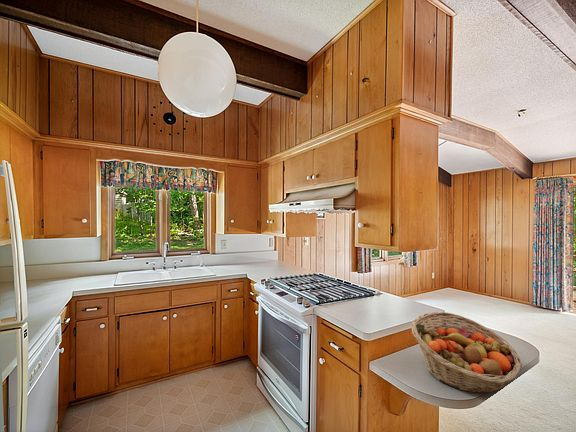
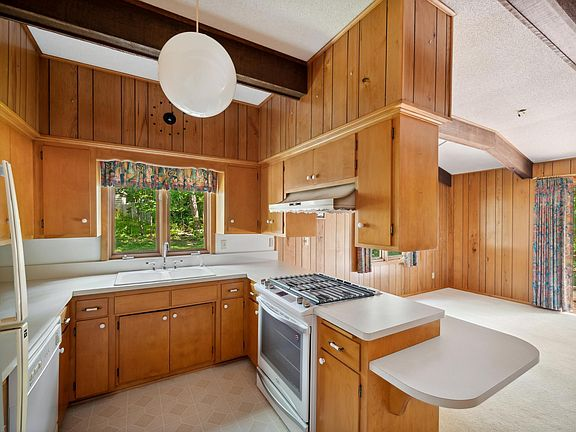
- fruit basket (462, 348)
